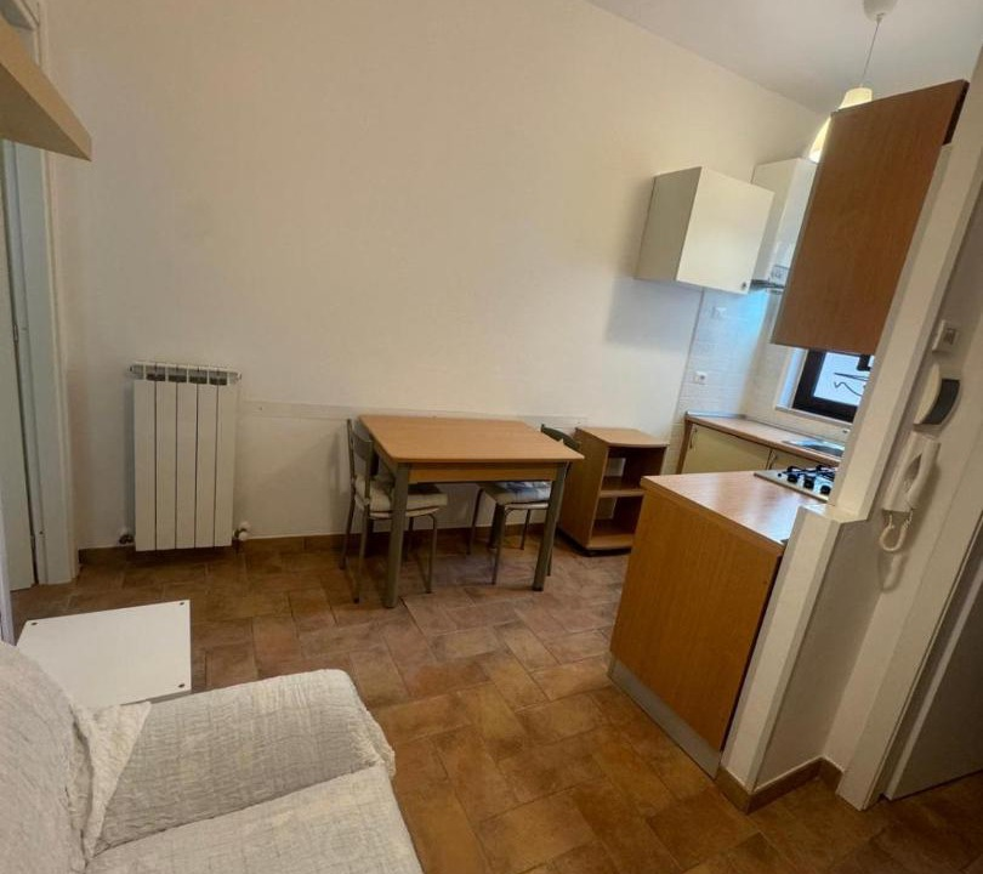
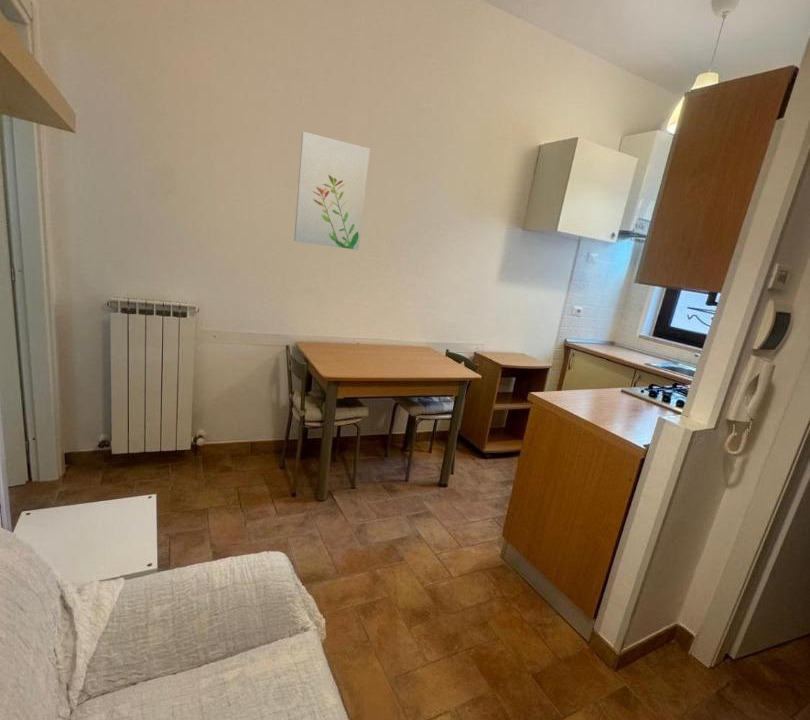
+ wall art (332, 194)
